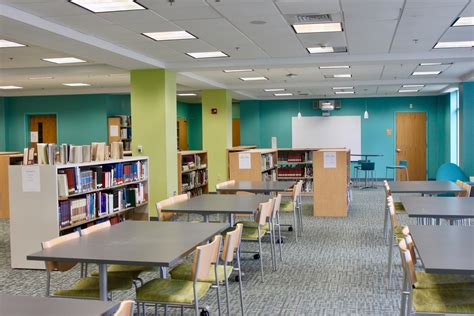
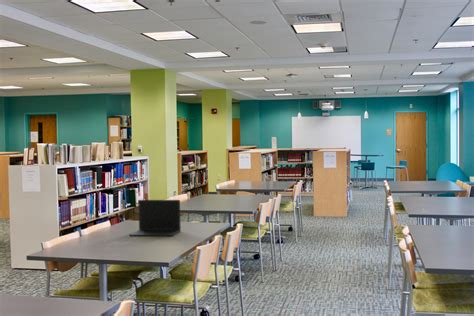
+ laptop (155, 217)
